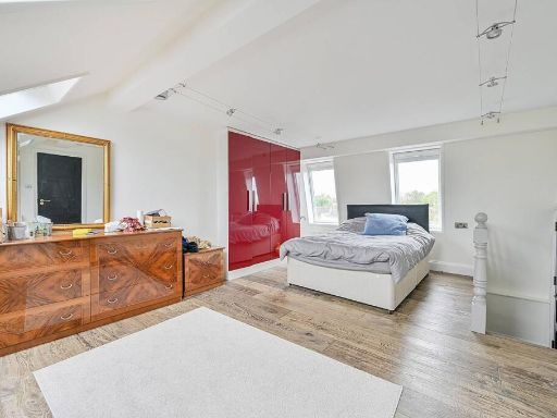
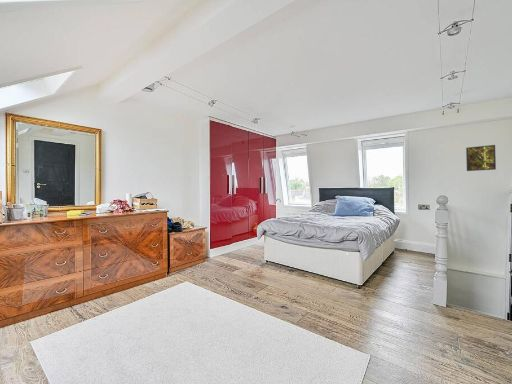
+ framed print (480, 158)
